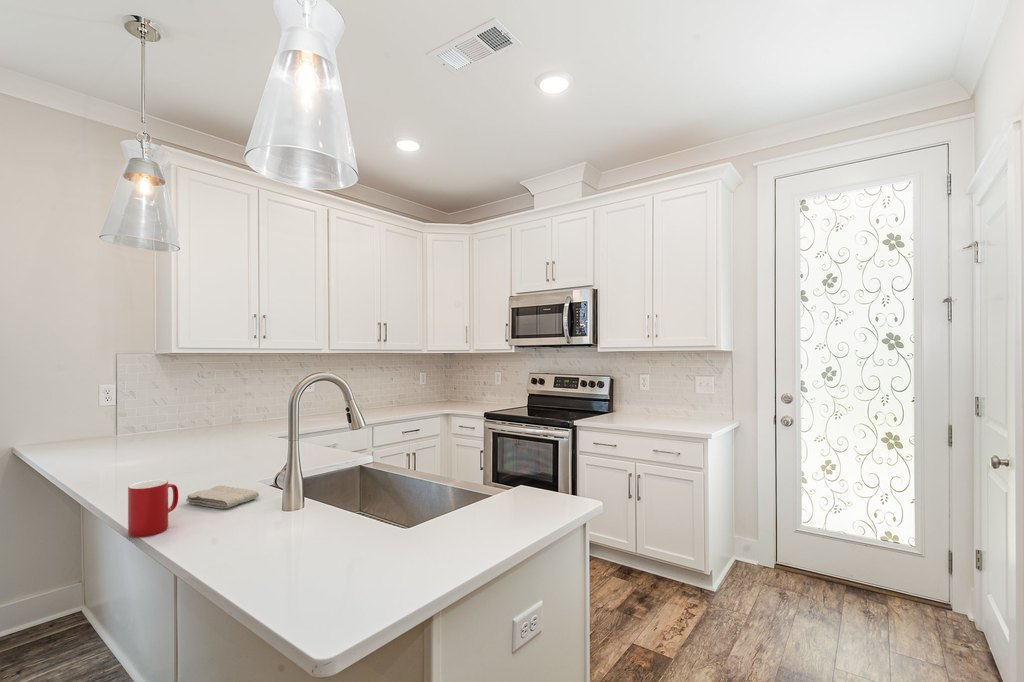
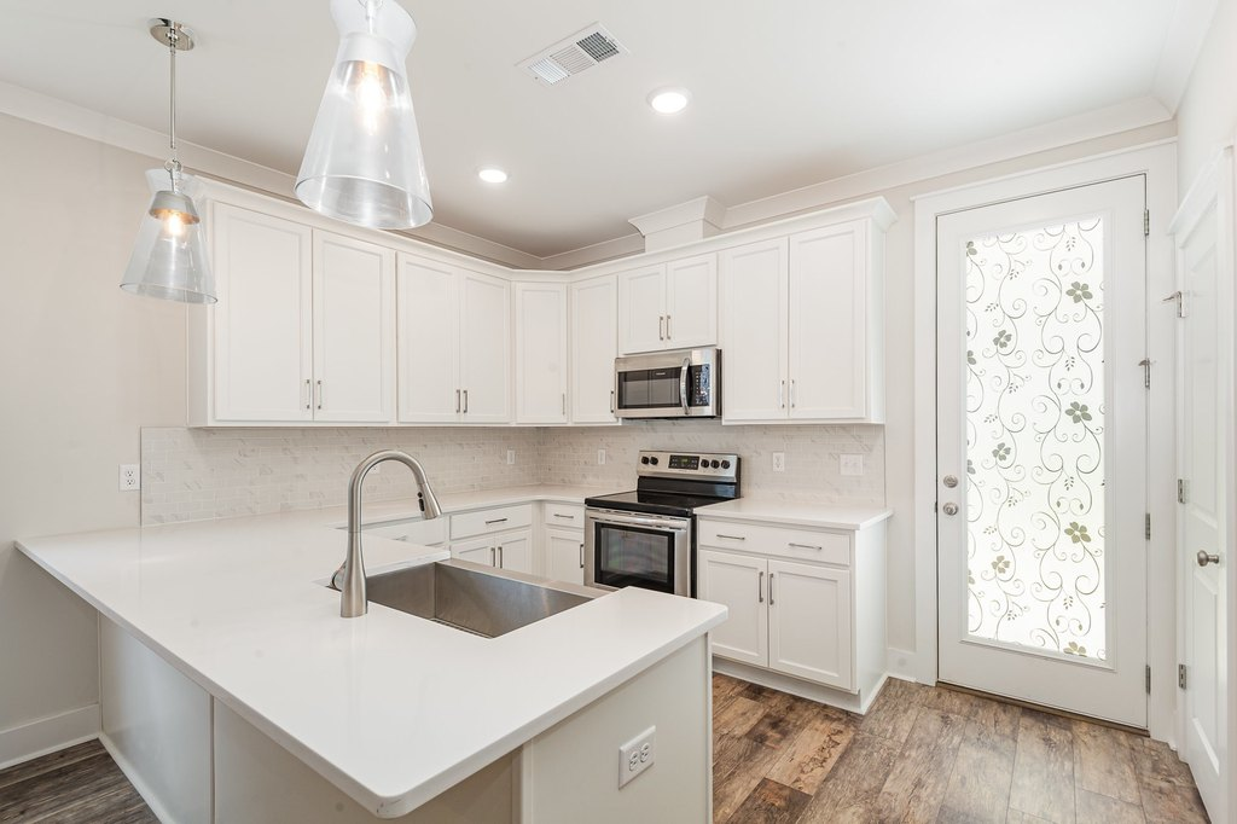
- washcloth (222, 495)
- cup (156, 505)
